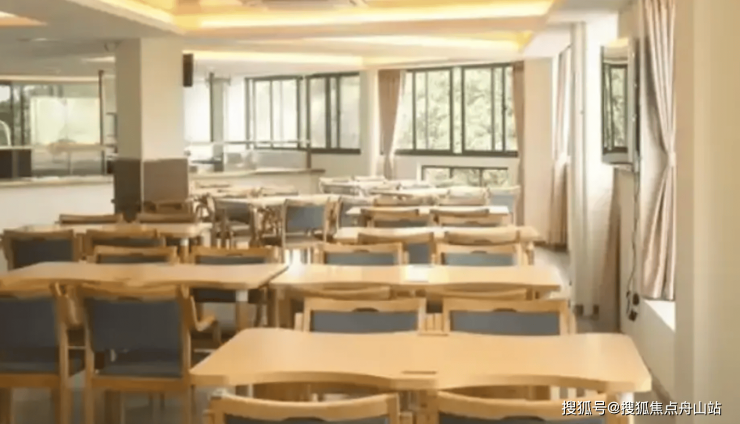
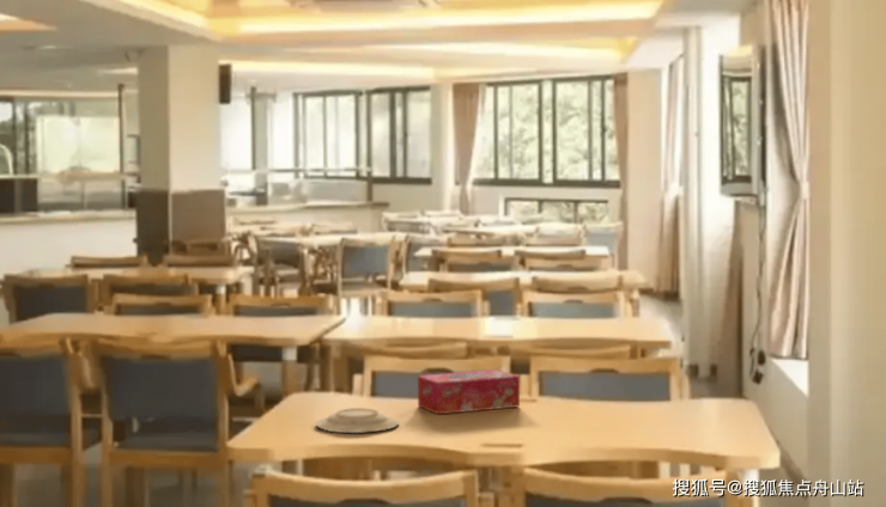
+ tissue box (468, 391)
+ plate (357, 417)
